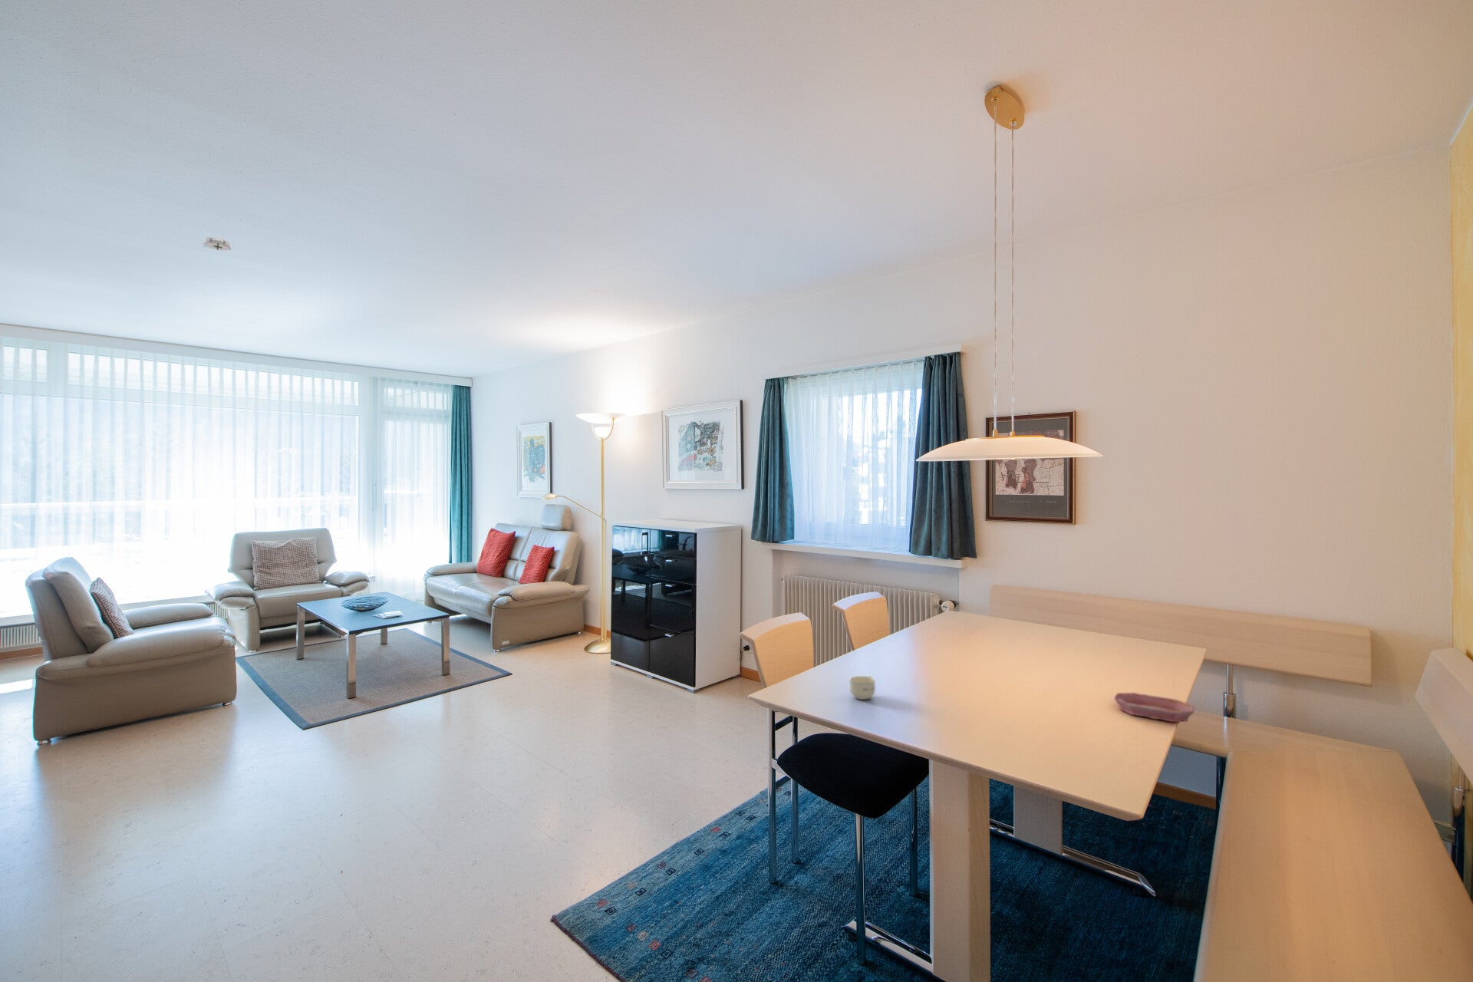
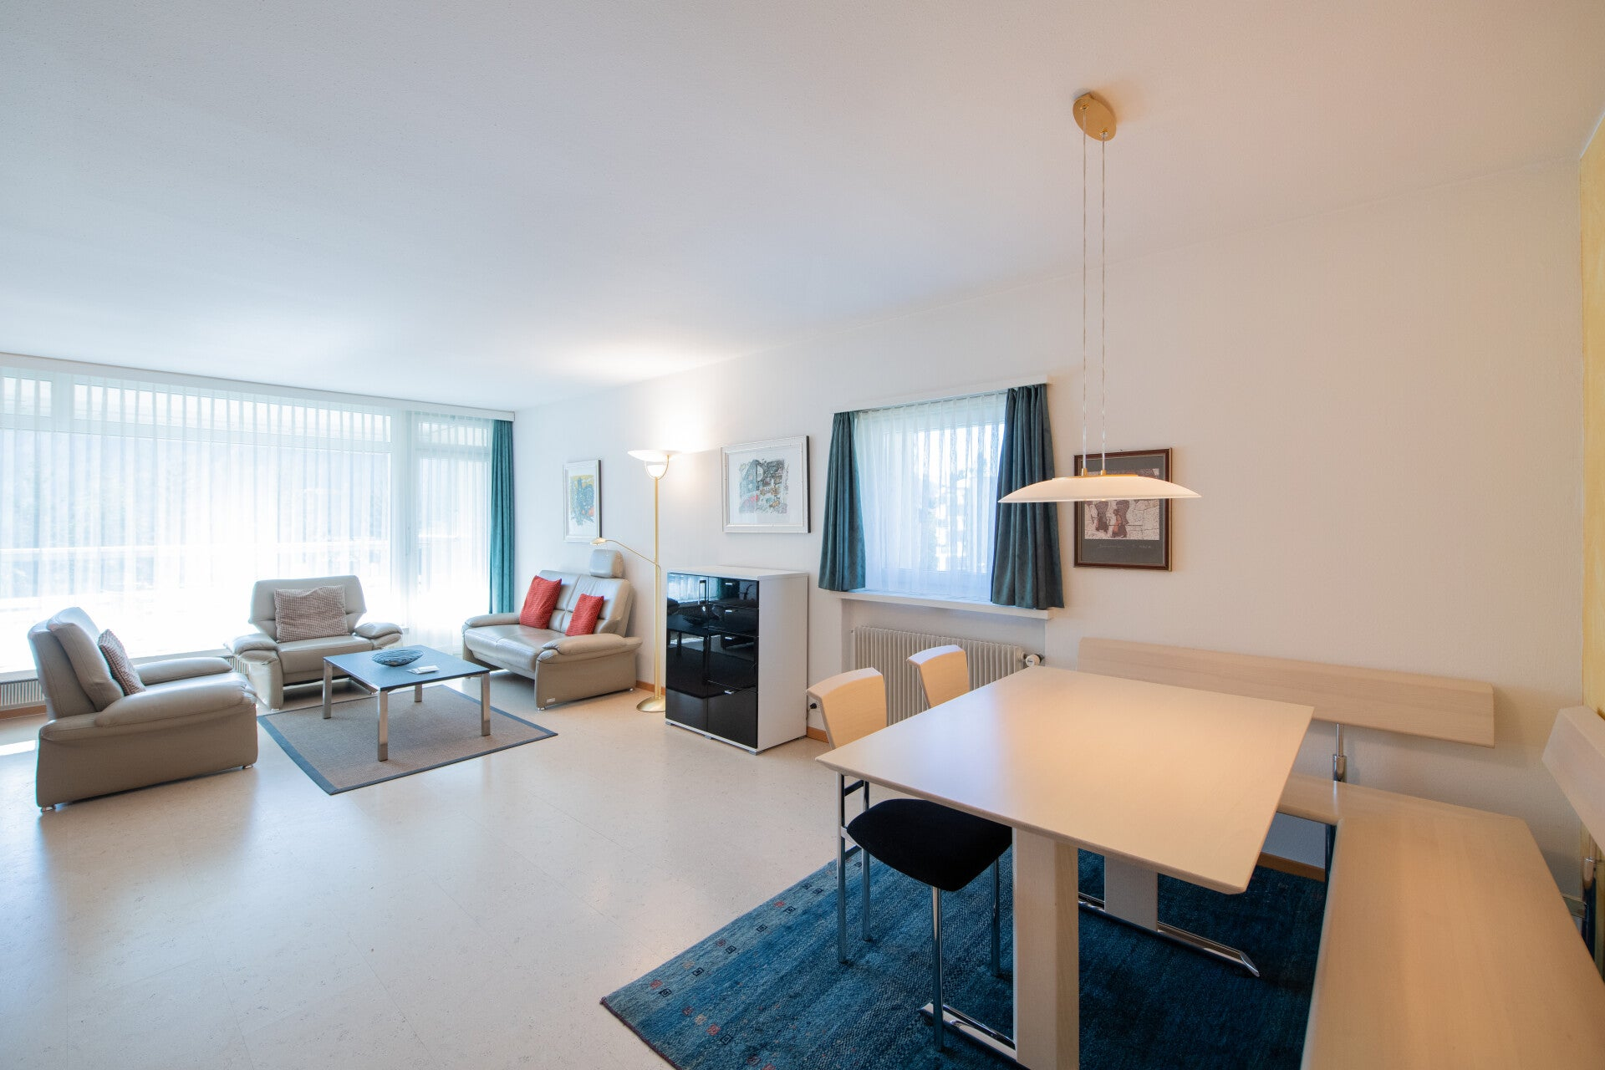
- cup (864, 686)
- bowl (1153, 707)
- smoke detector (216, 244)
